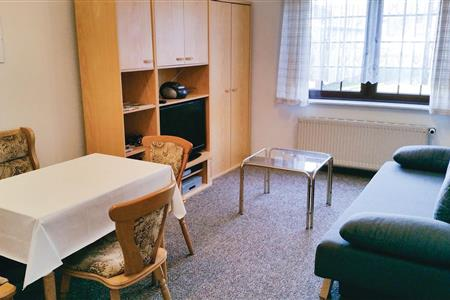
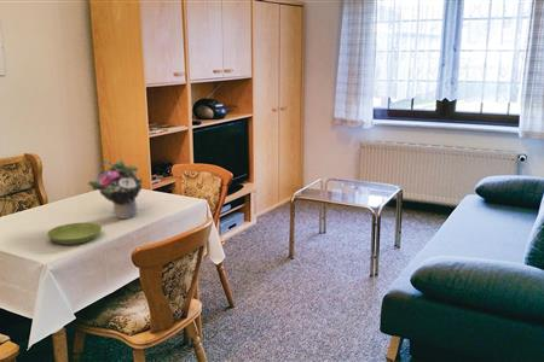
+ saucer (75, 234)
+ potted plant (118, 189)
